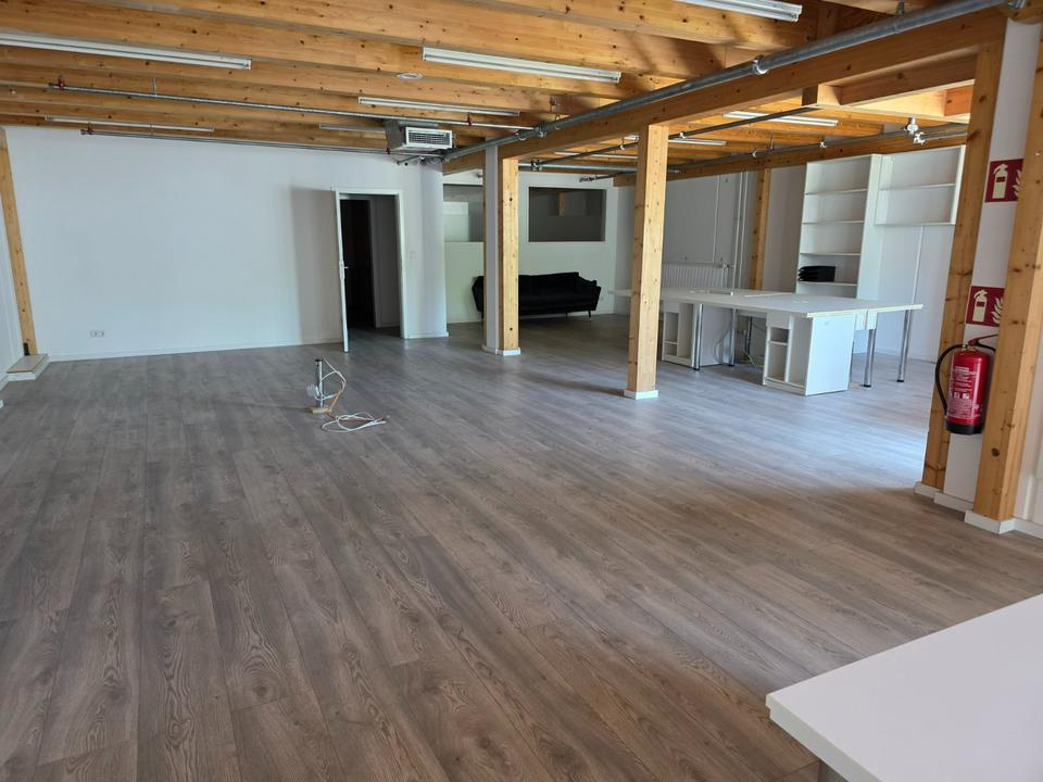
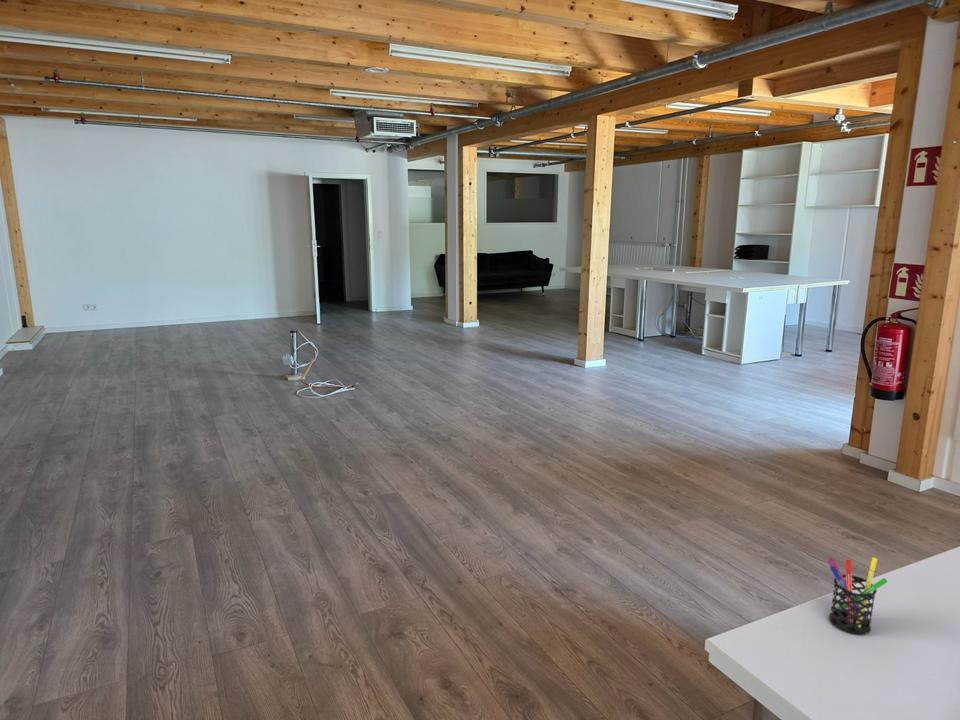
+ pen holder (856, 593)
